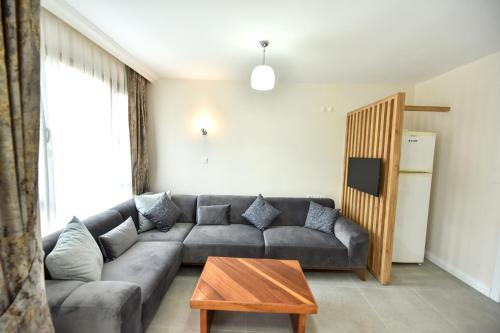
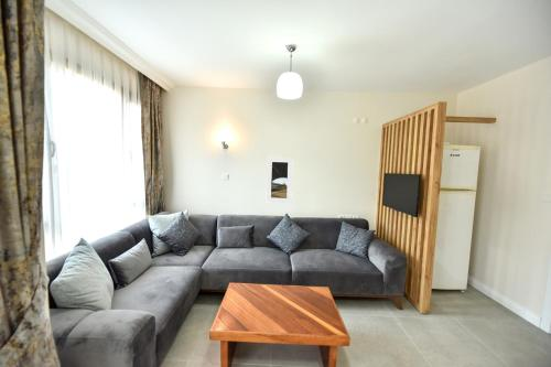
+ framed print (279, 180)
